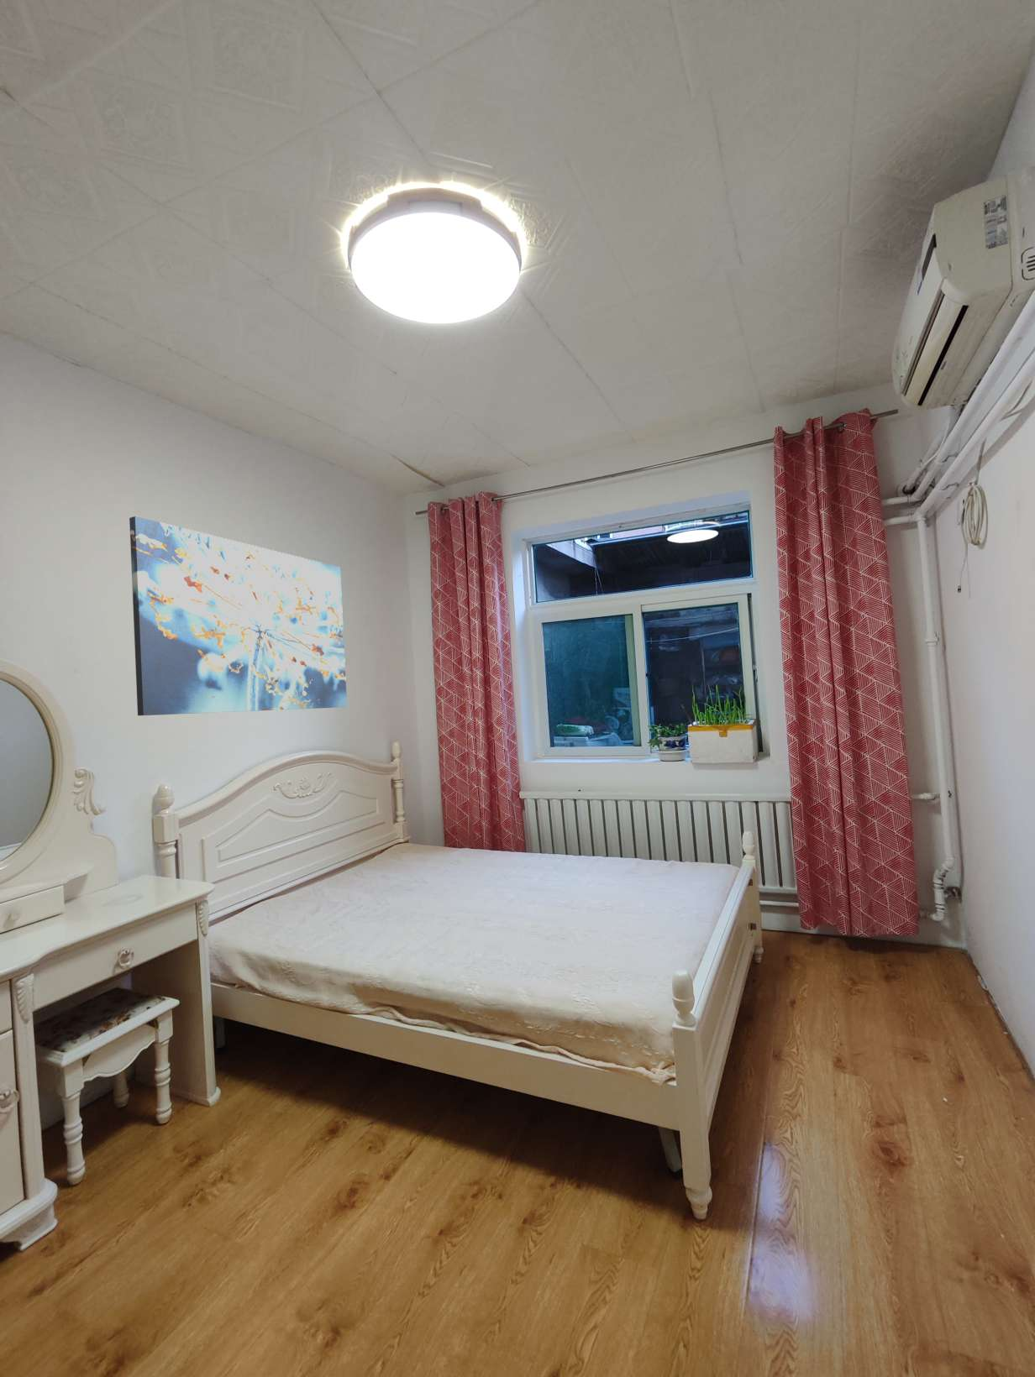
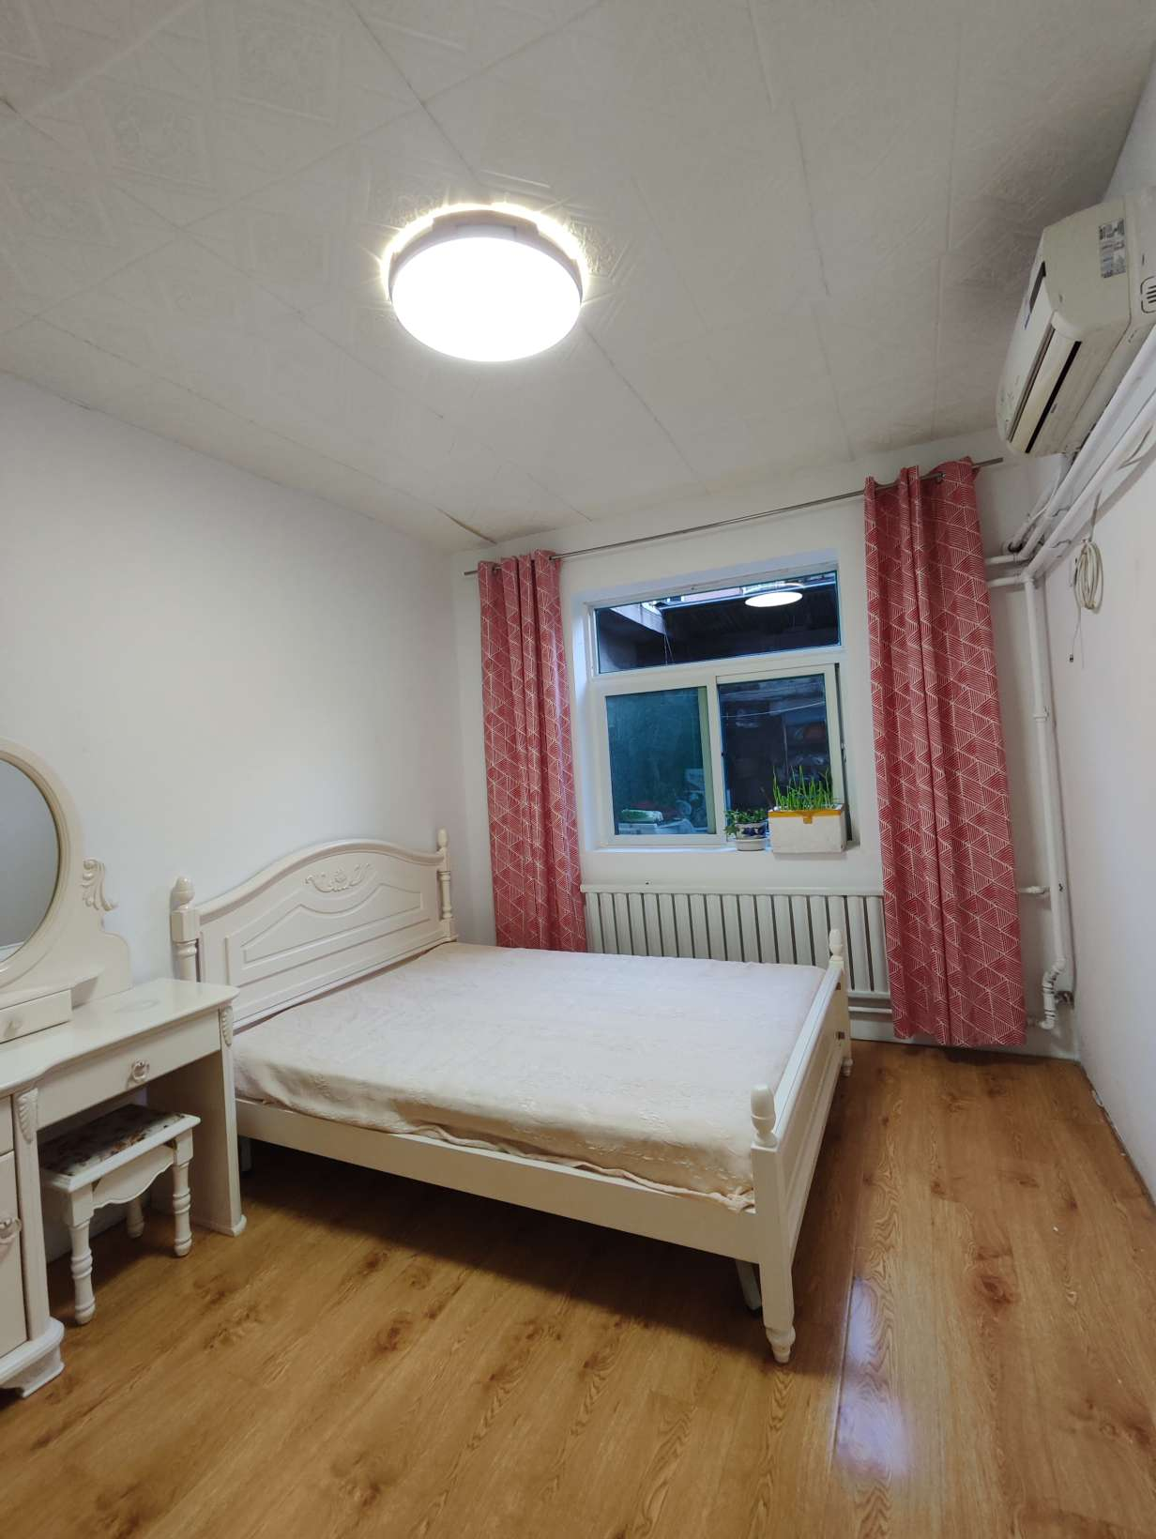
- wall art (257, 628)
